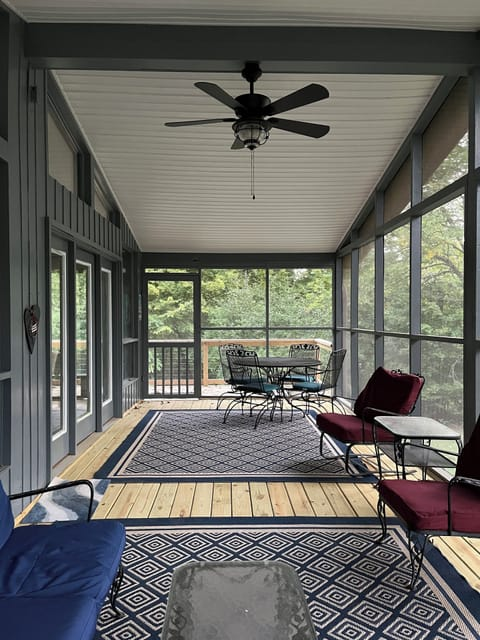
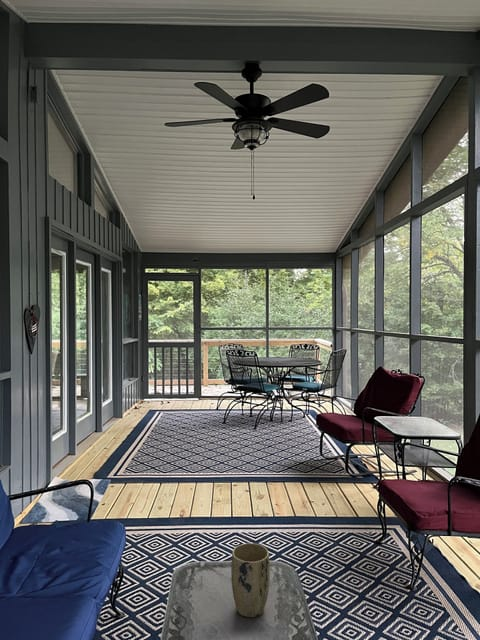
+ plant pot (250, 580)
